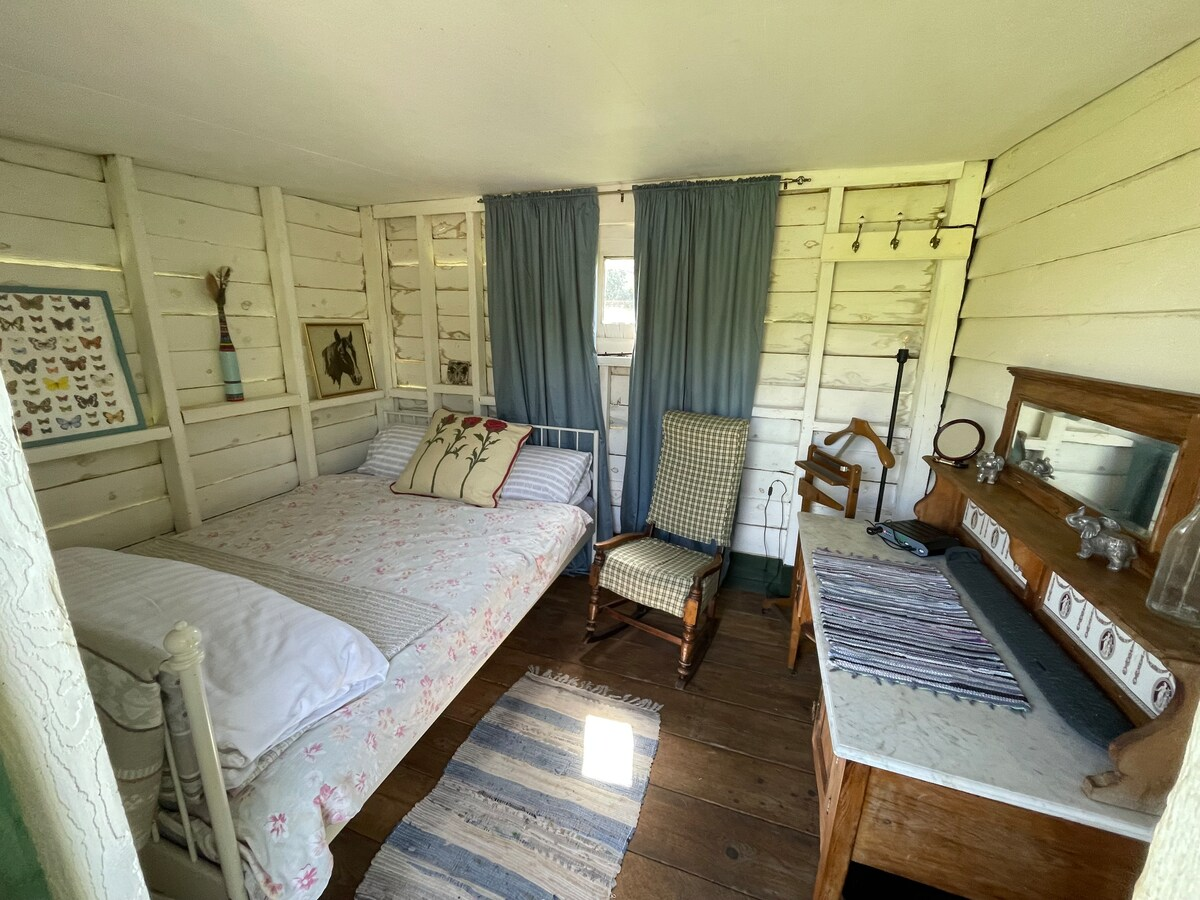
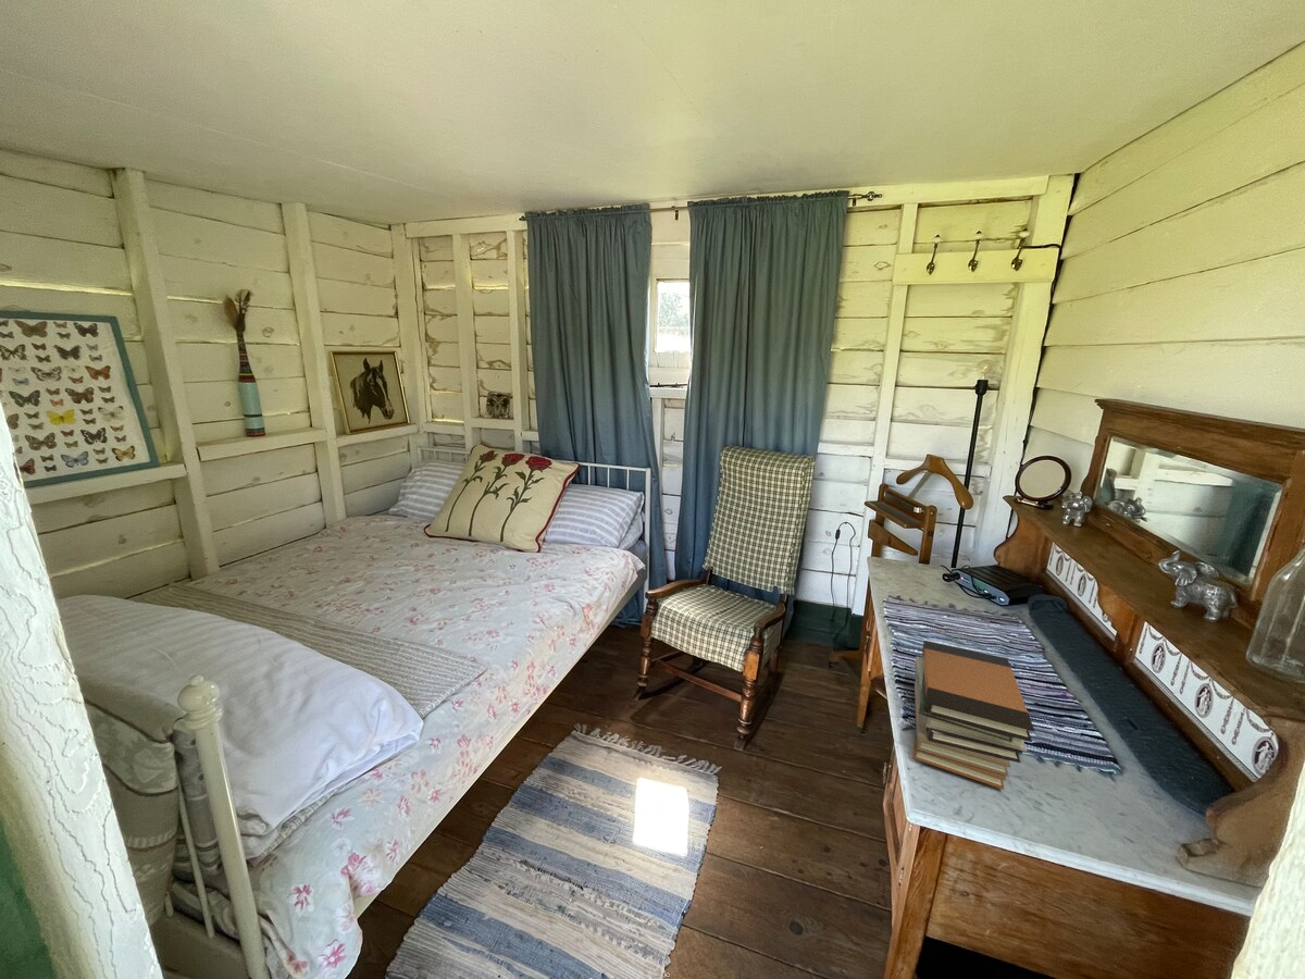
+ book stack (962, 706)
